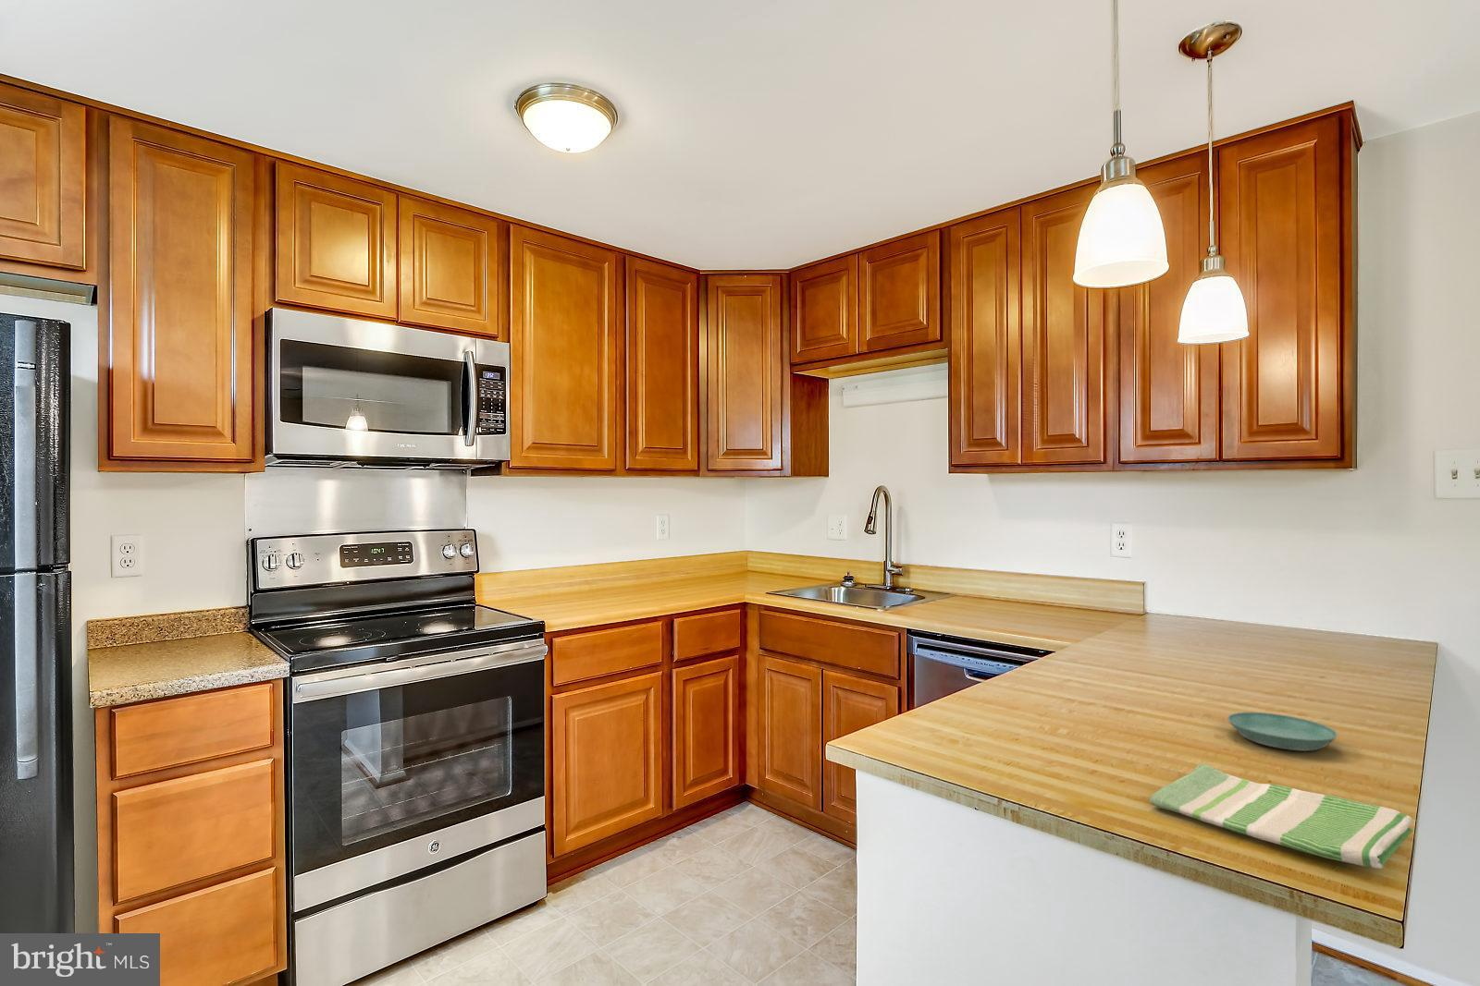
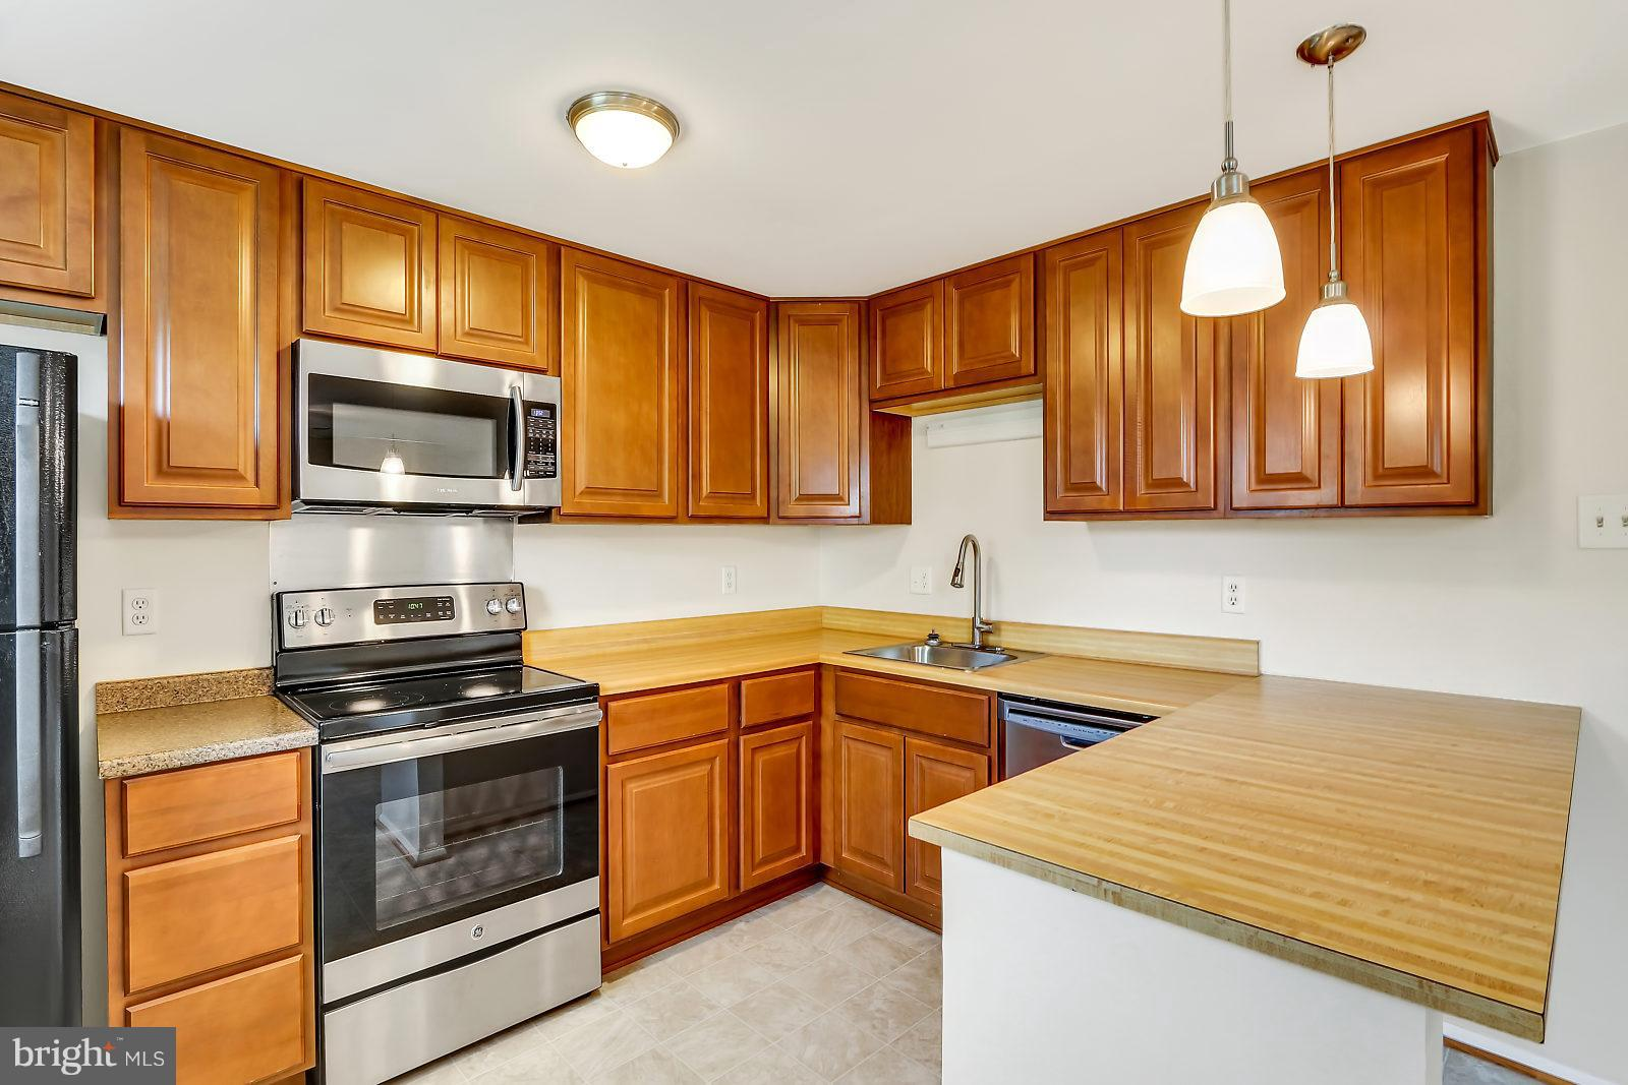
- saucer (1281, 732)
- dish towel (1276, 810)
